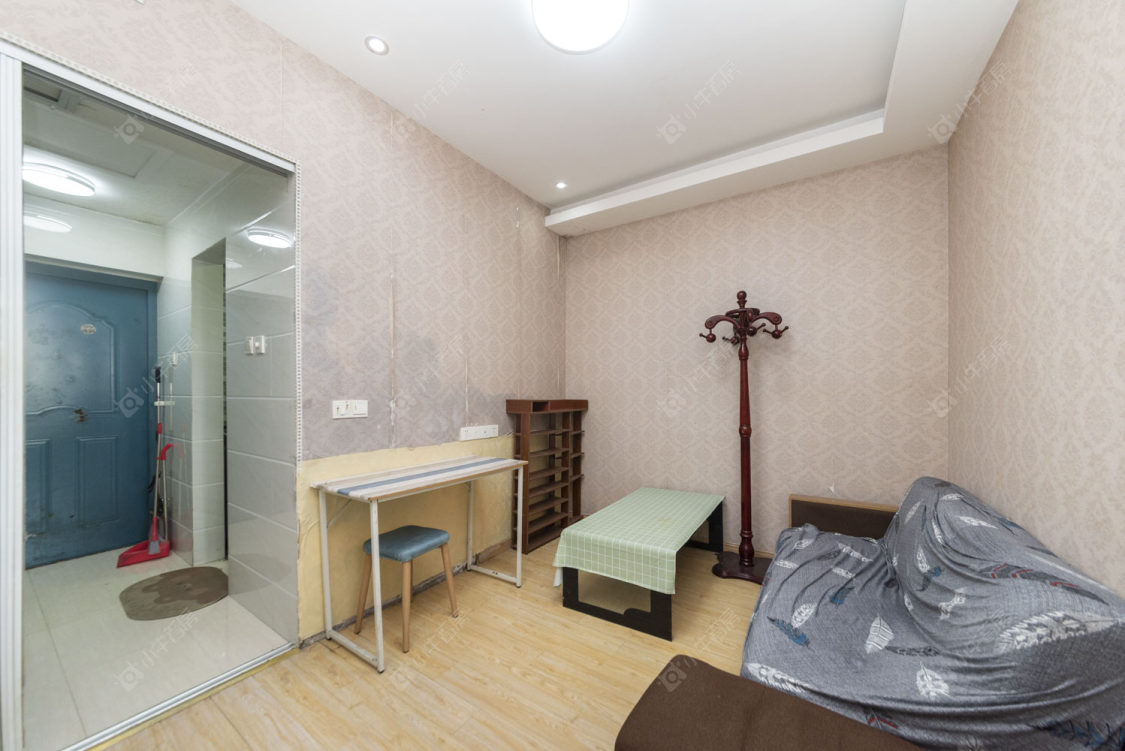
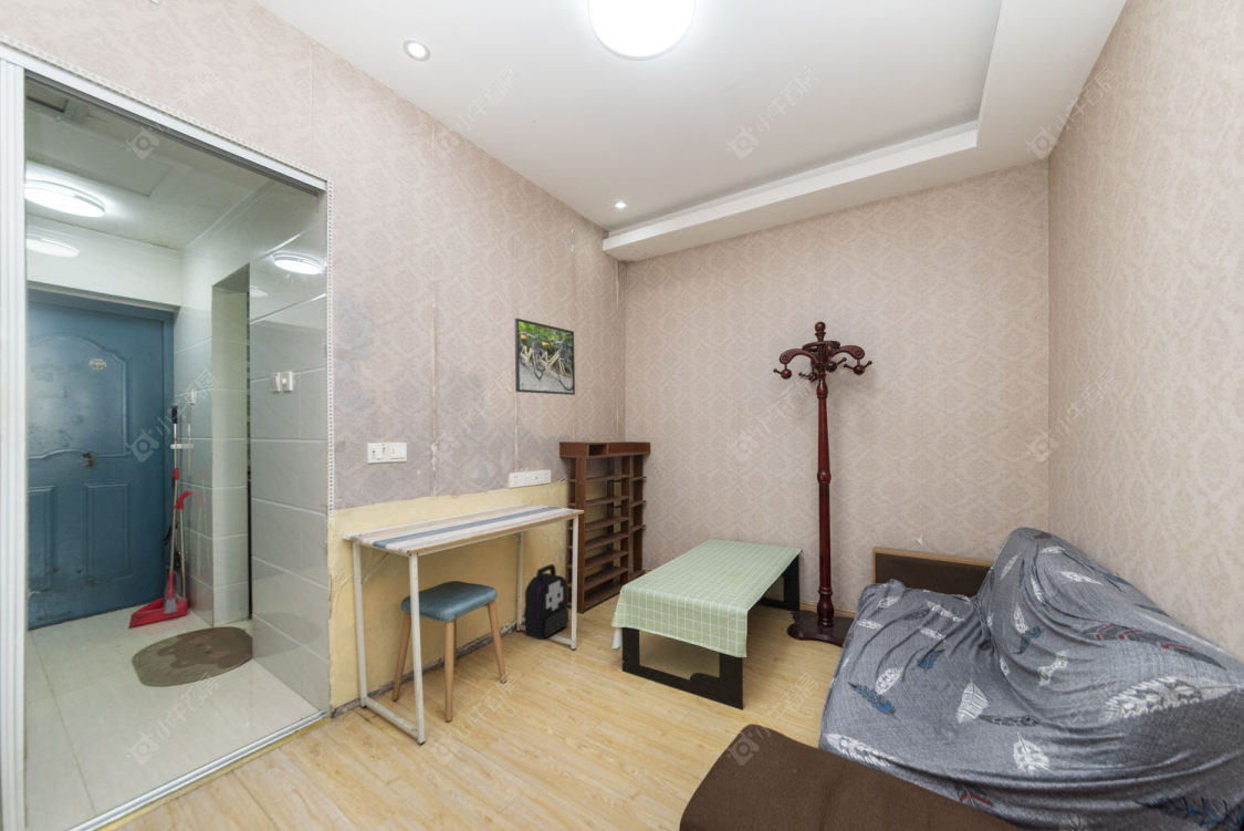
+ backpack (545, 598)
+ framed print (546, 359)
